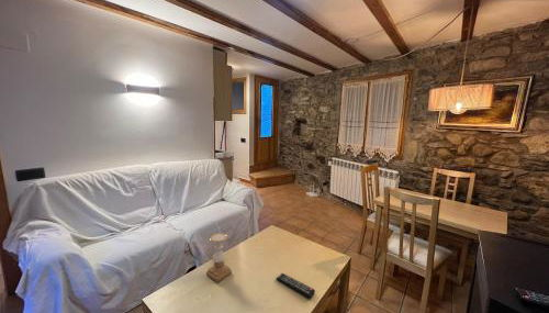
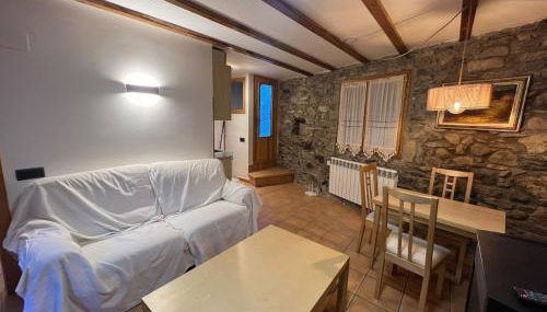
- remote control (294, 284)
- candle holder (219, 255)
